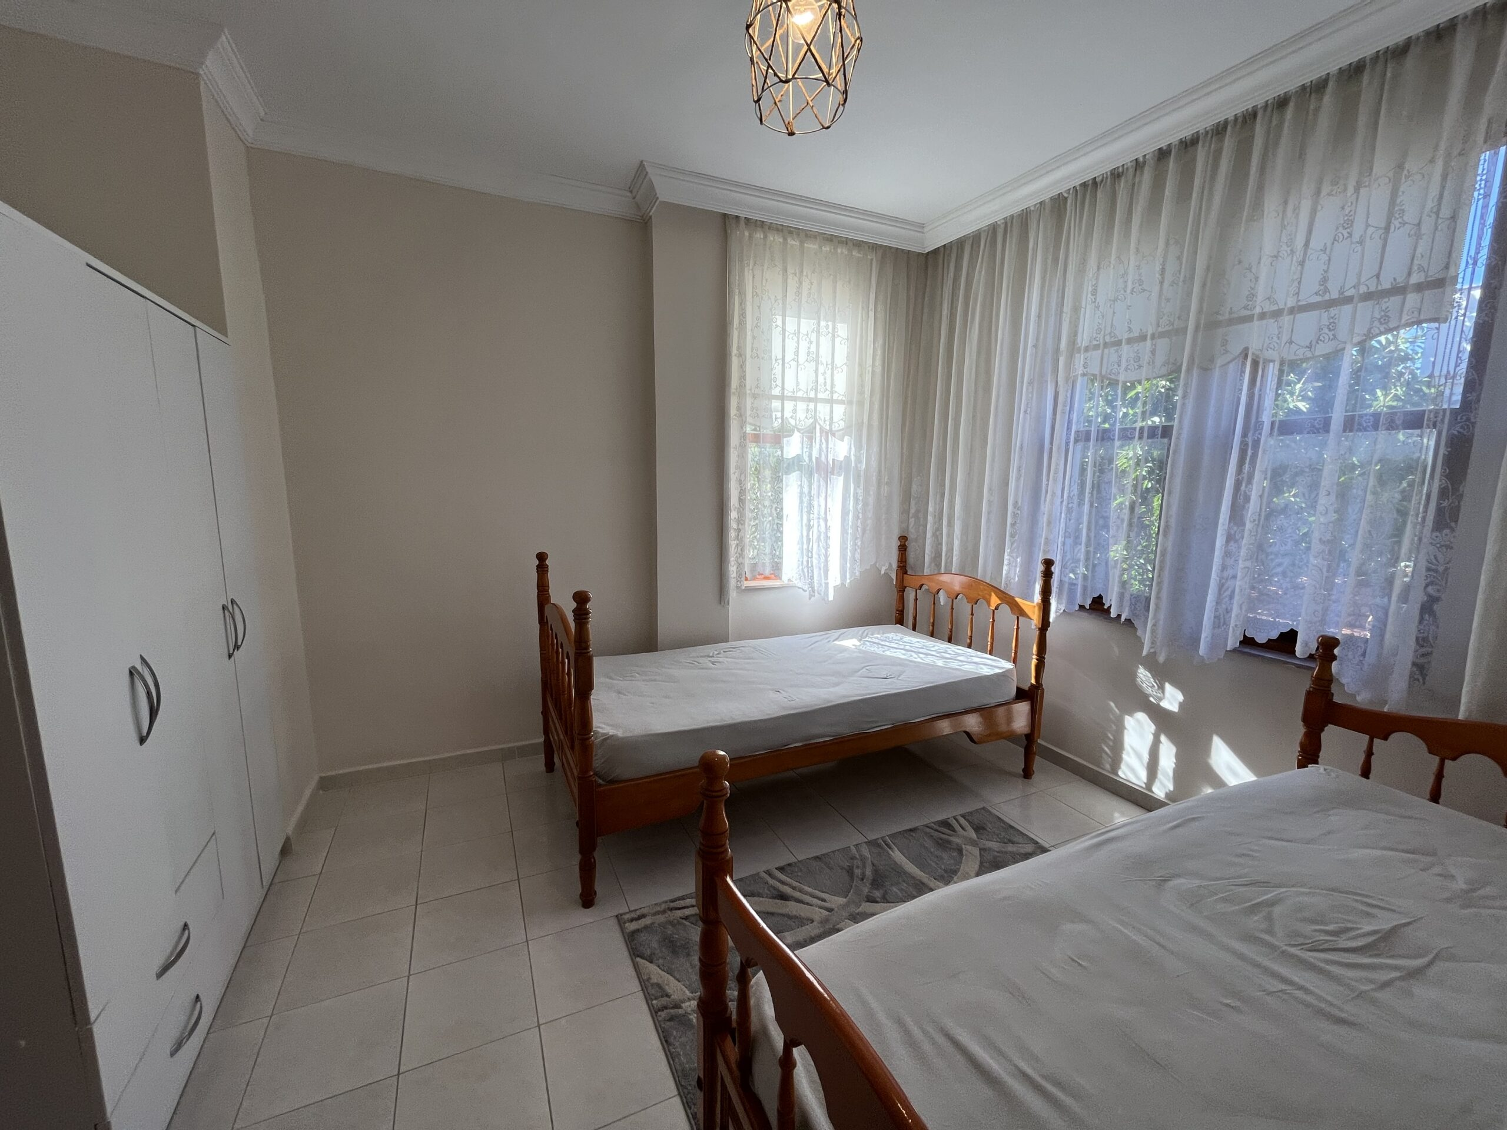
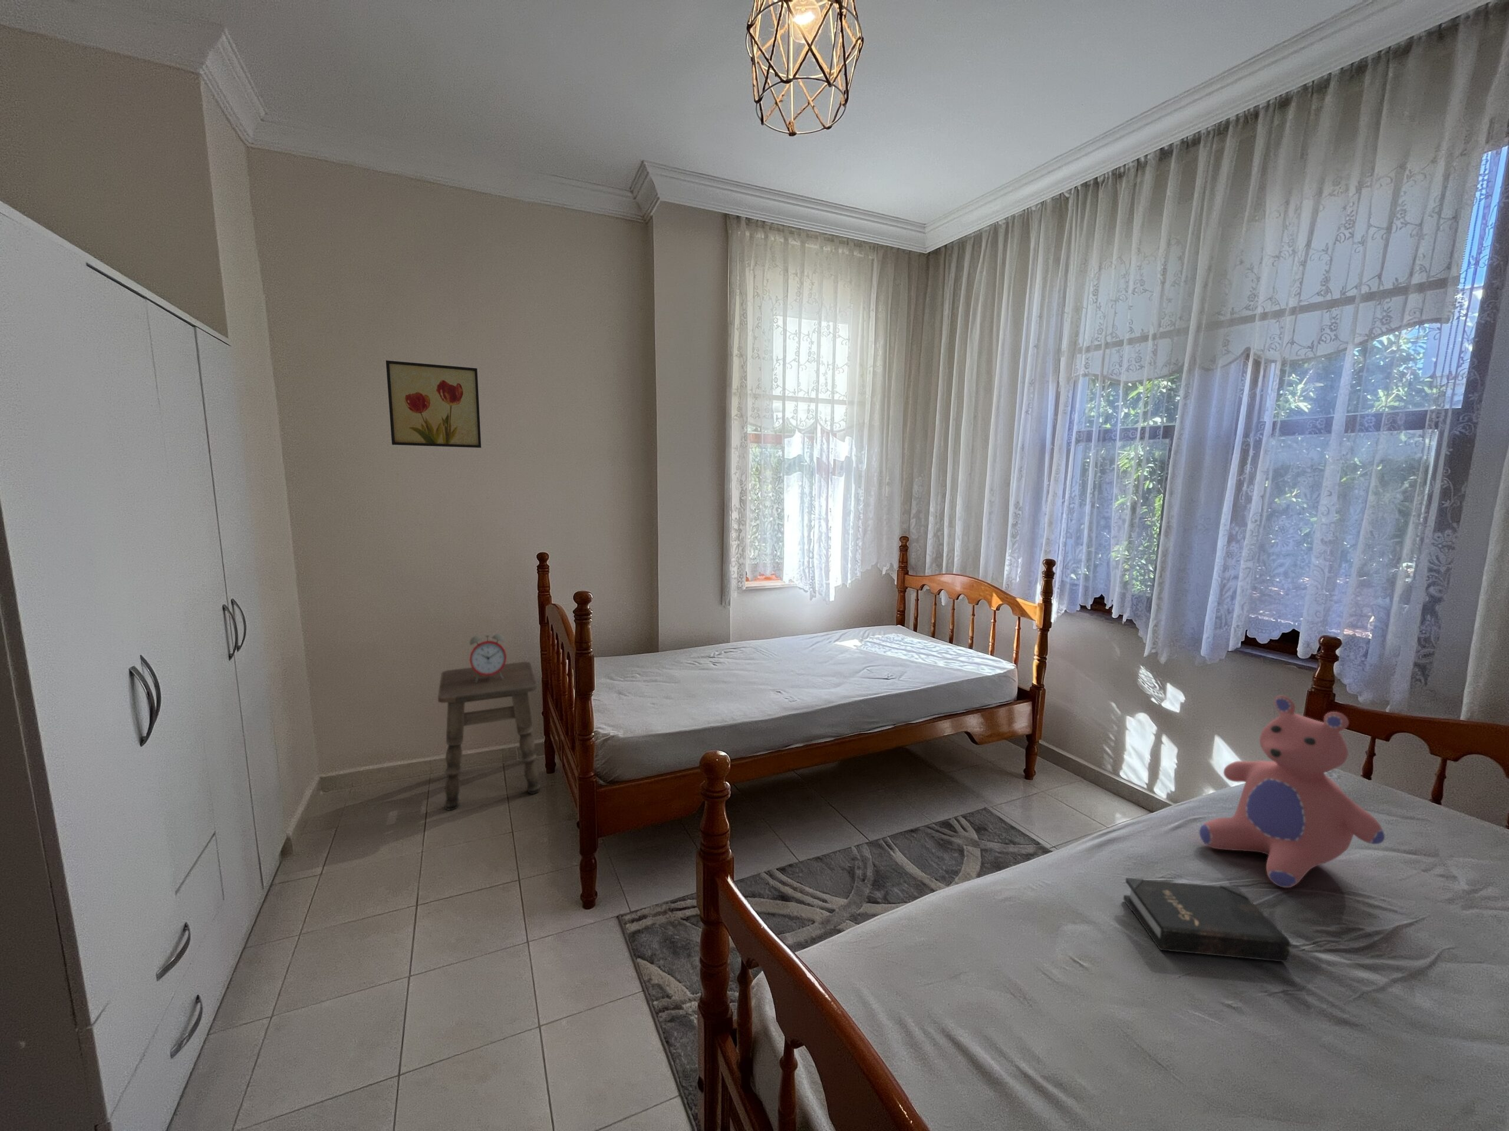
+ alarm clock (488, 657)
+ hardback book (1201, 918)
+ side table (488, 722)
+ teddy bear (1283, 783)
+ wall art (435, 406)
